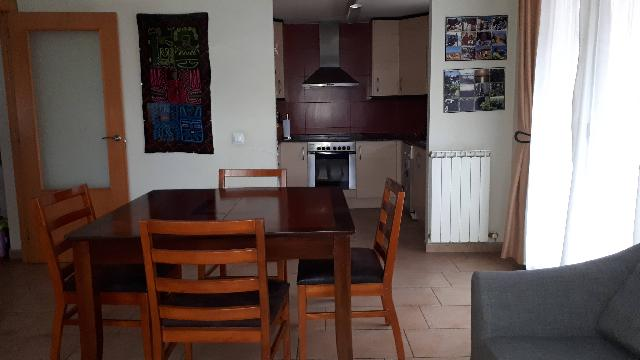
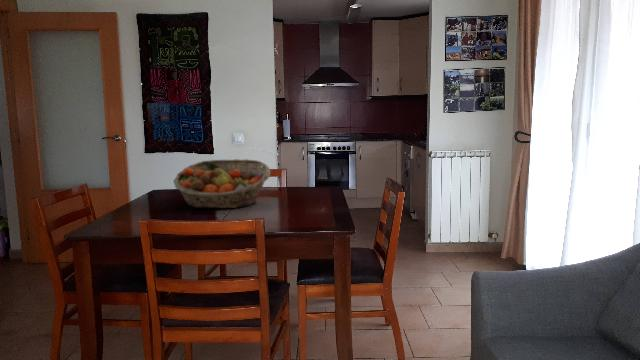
+ fruit basket (222, 182)
